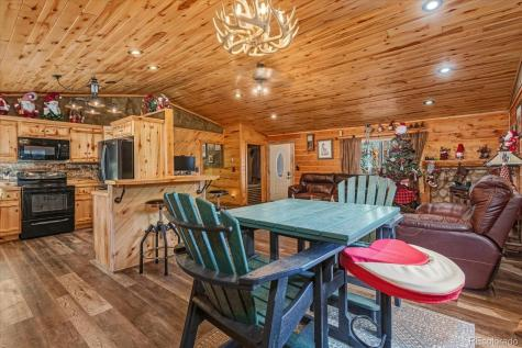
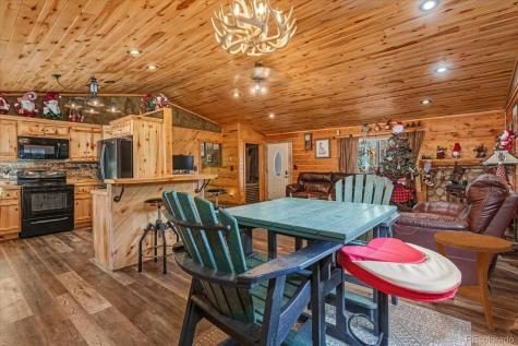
+ side table (477, 274)
